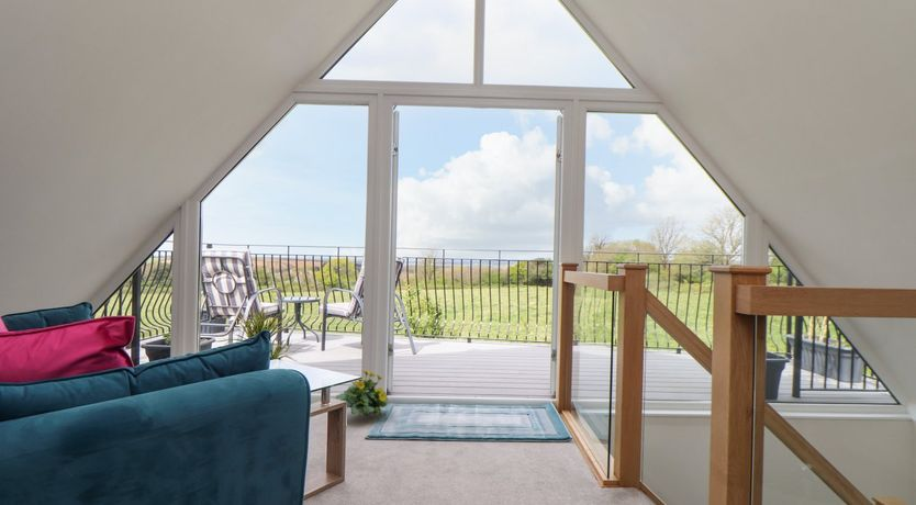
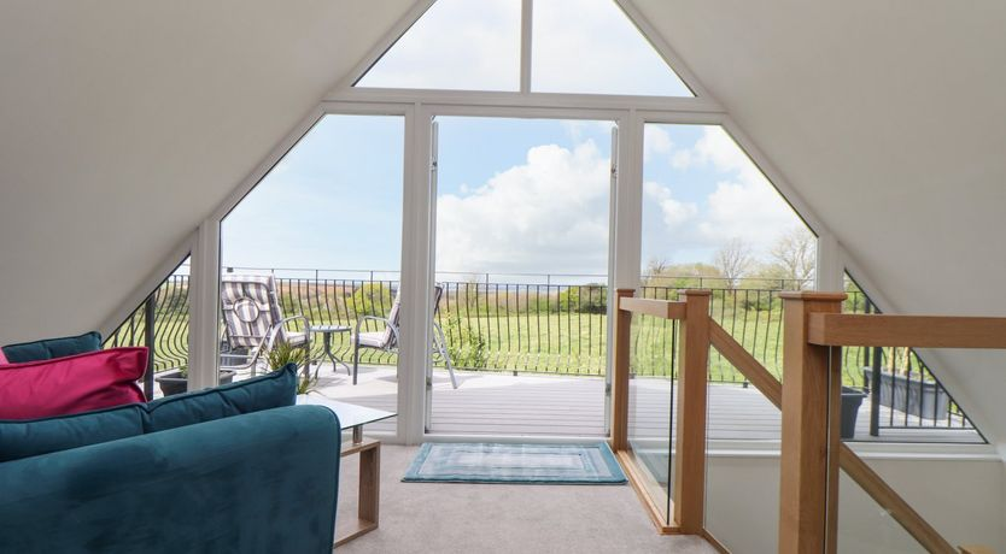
- flowering plant (362, 394)
